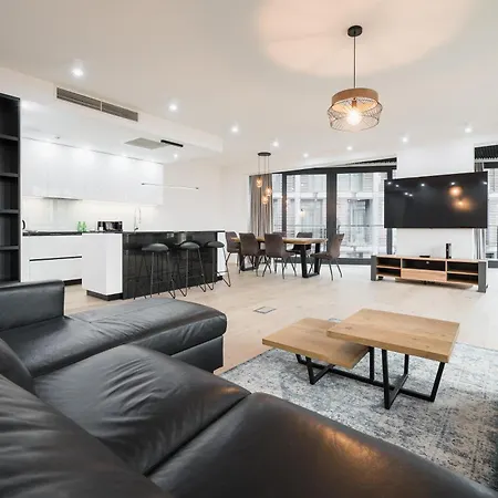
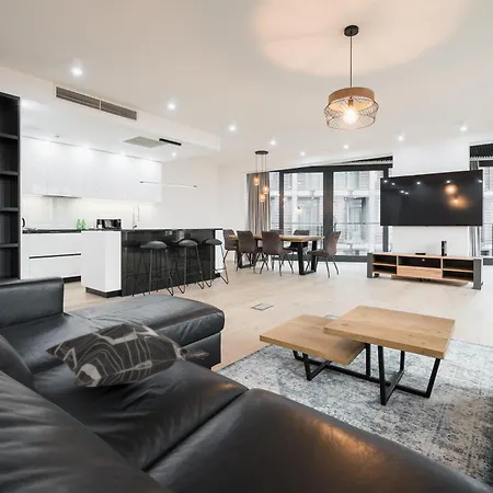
+ decorative pillow (126, 352)
